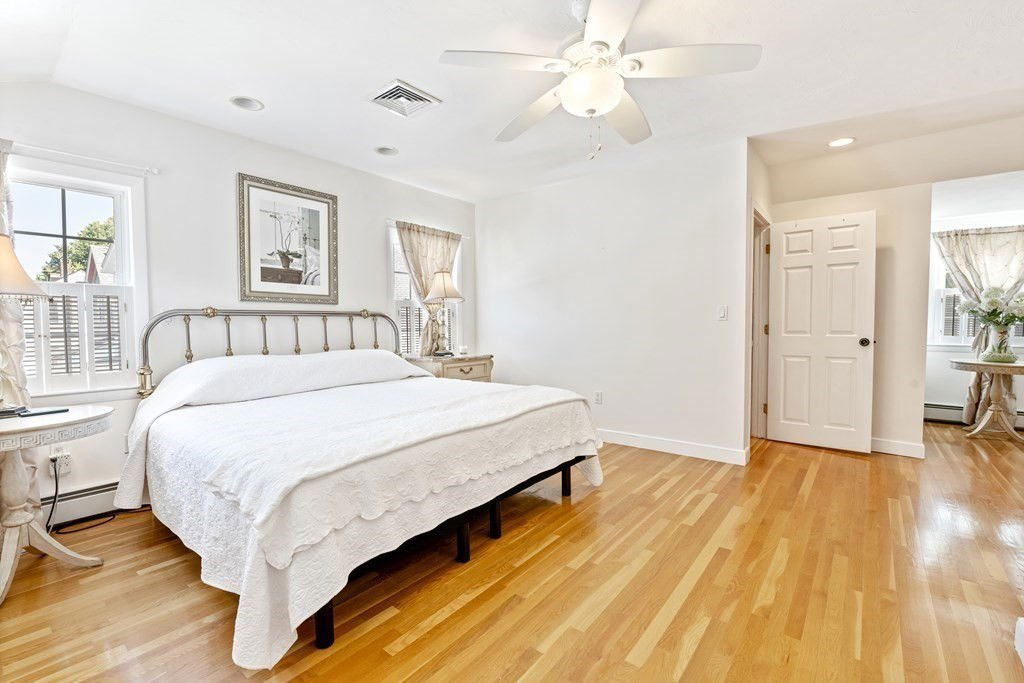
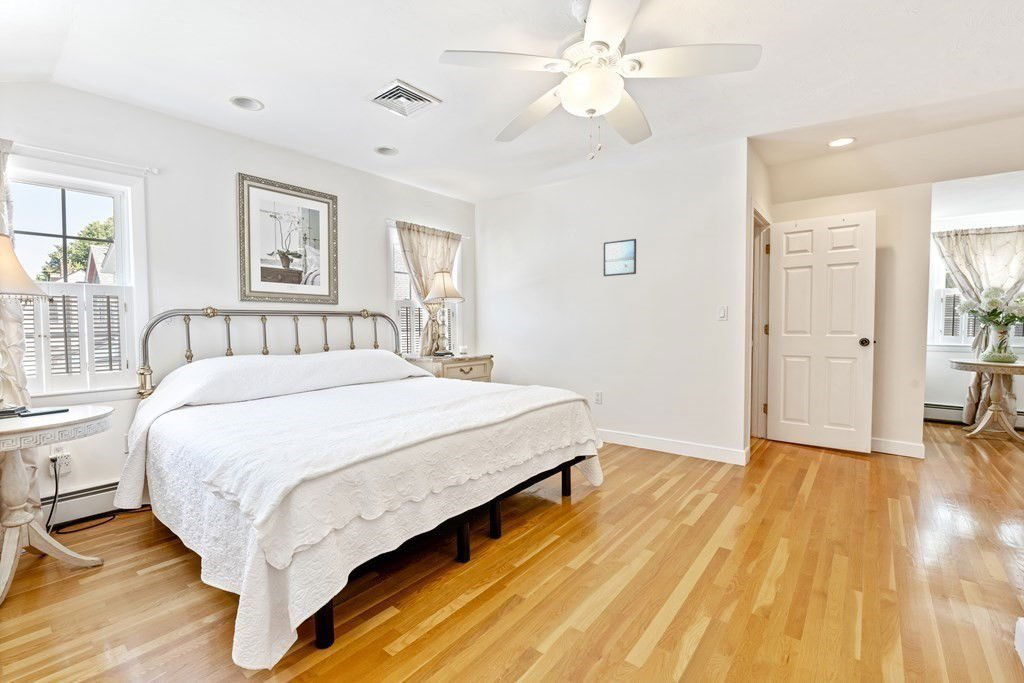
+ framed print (619, 258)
